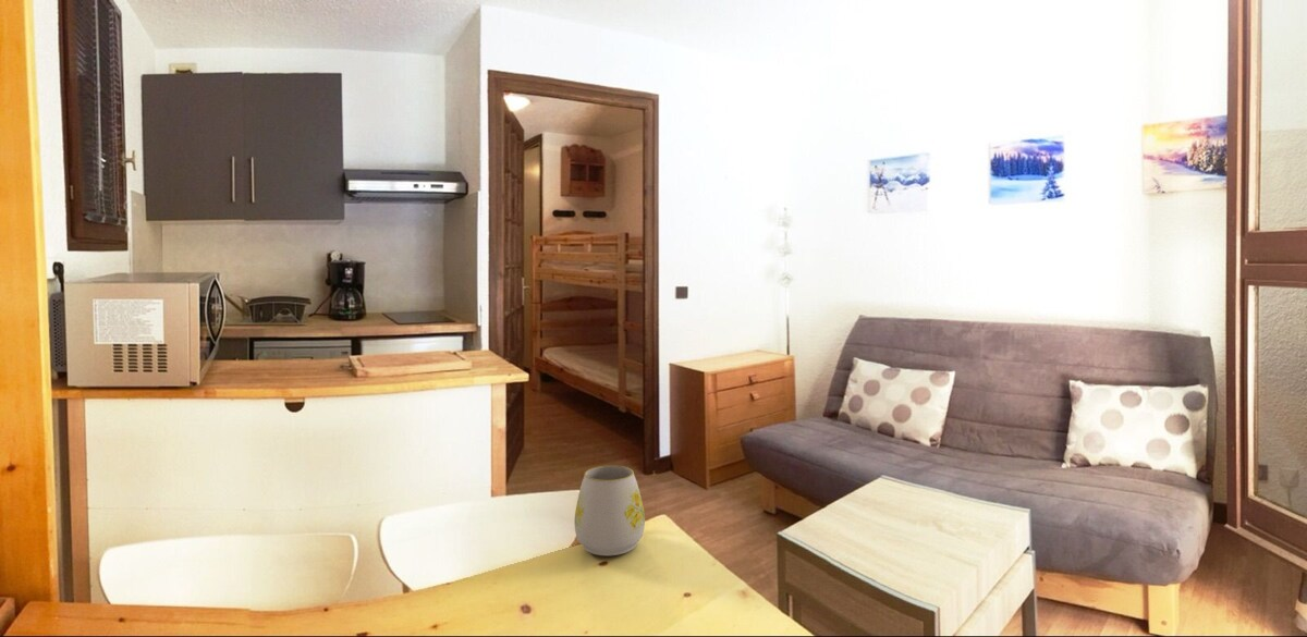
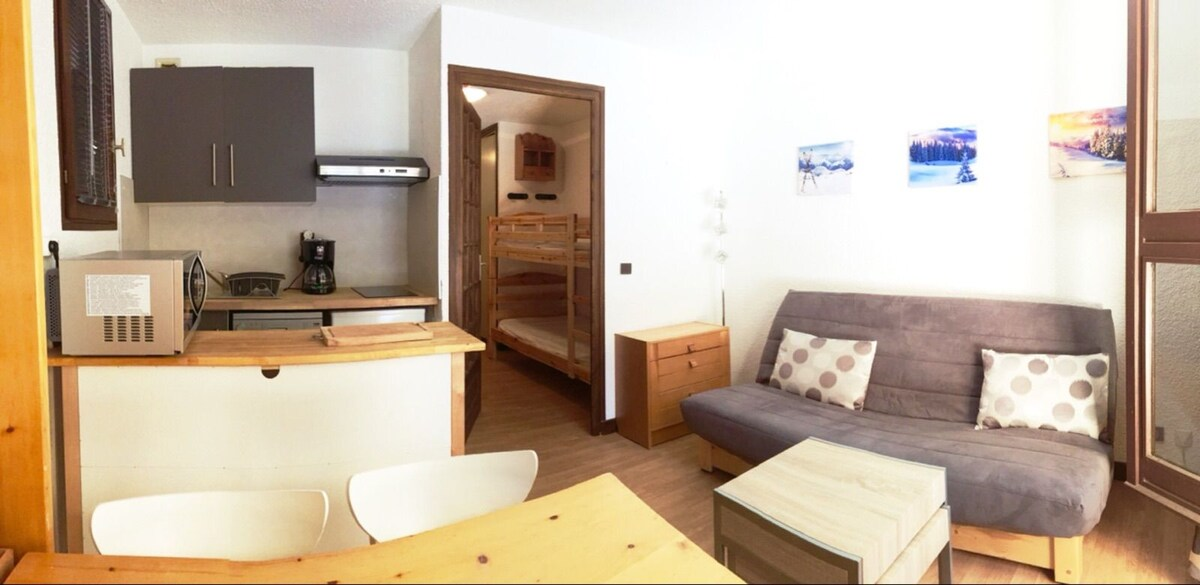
- mug (611, 504)
